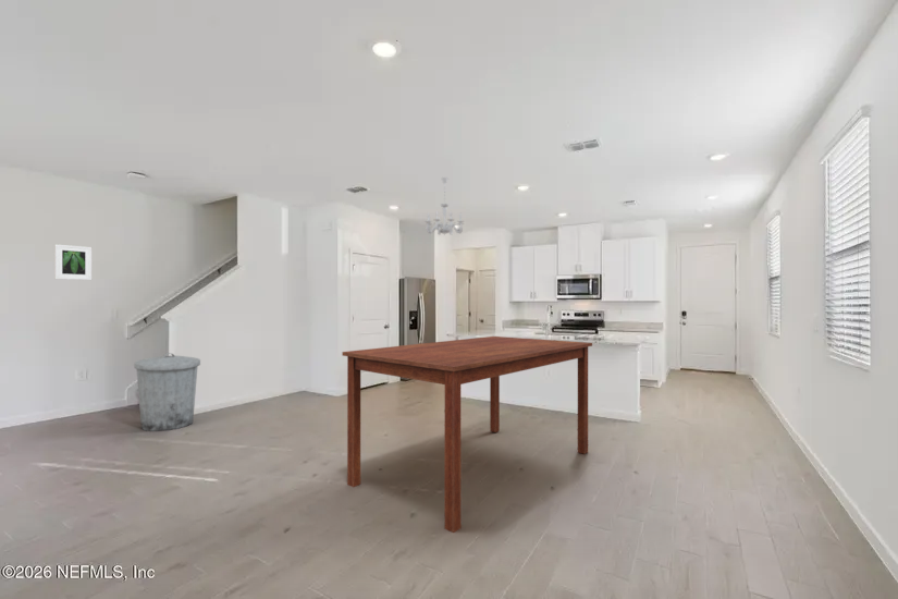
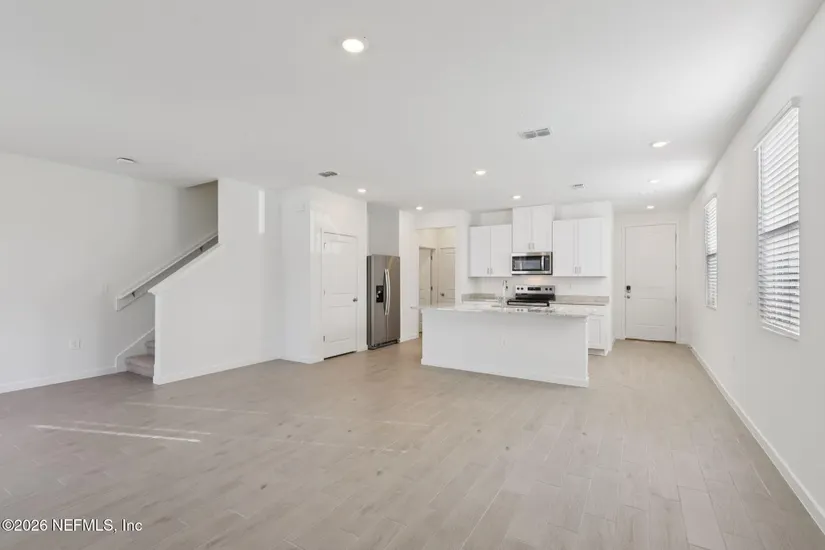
- dining table (490, 406)
- chandelier (444, 207)
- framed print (73, 262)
- trash can (168, 389)
